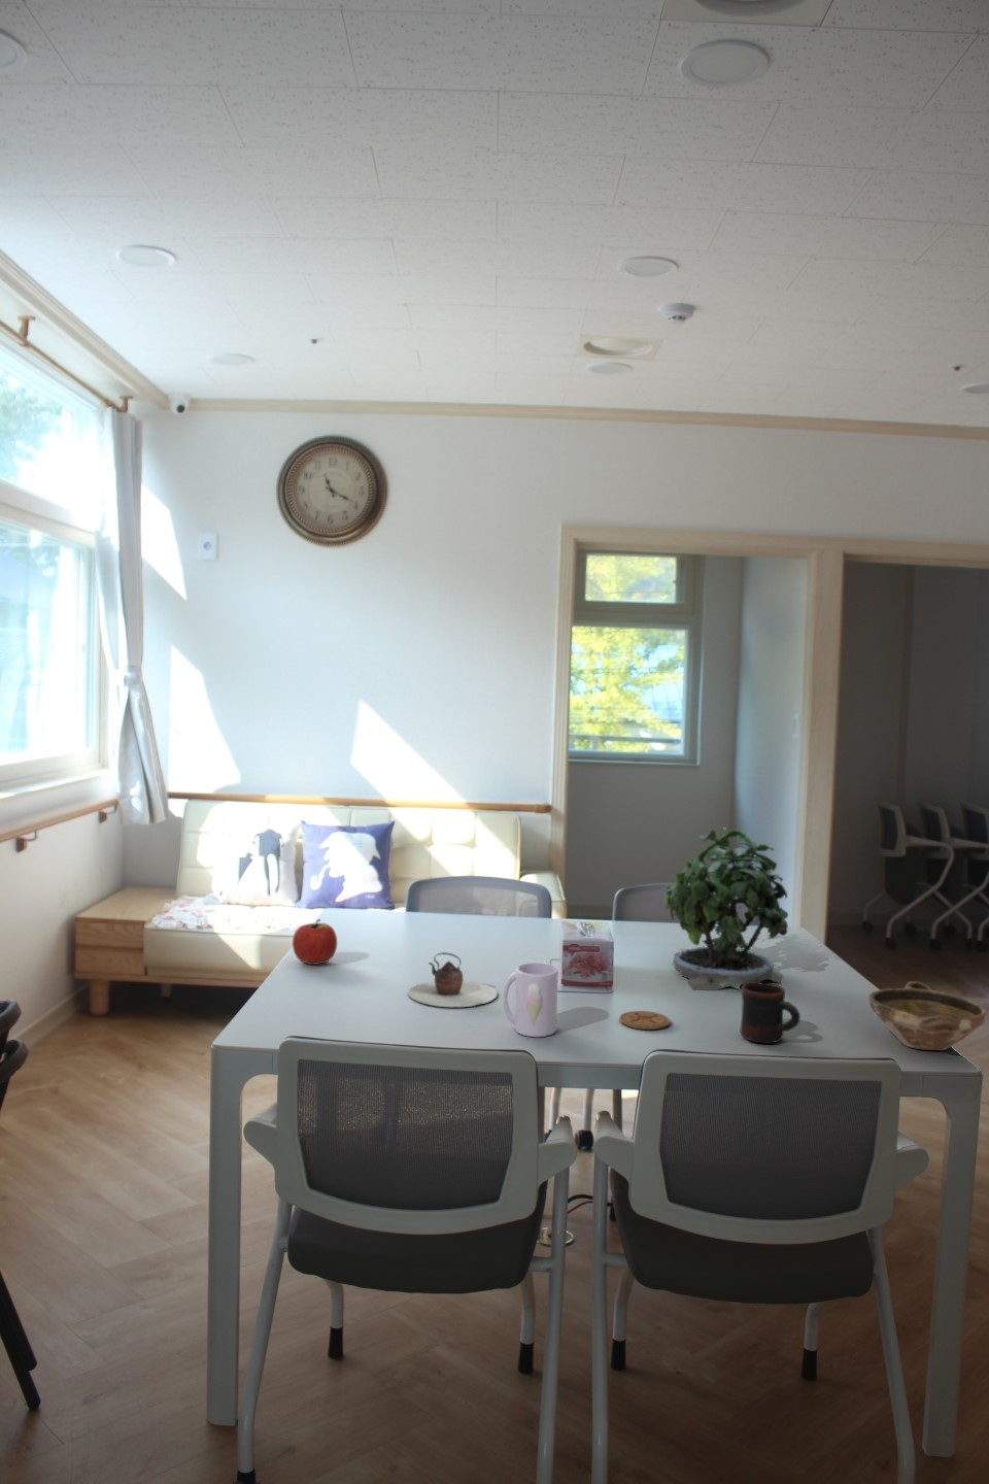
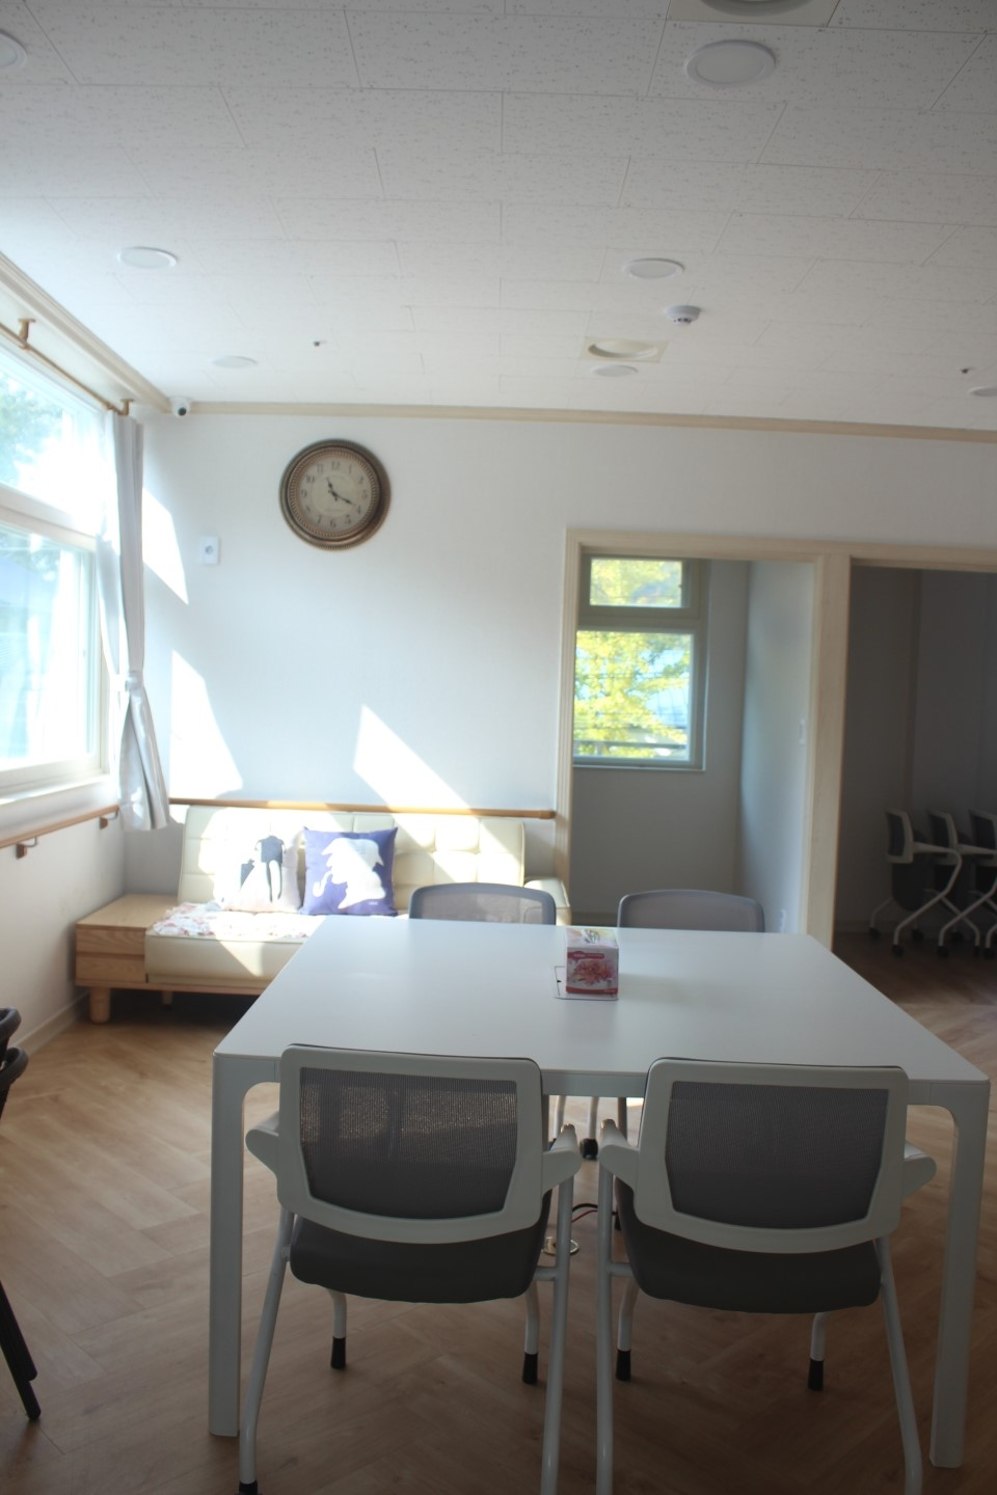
- mug (530, 998)
- apple (315, 941)
- mug (770, 1015)
- coaster (644, 1019)
- bowl (925, 1019)
- teapot (453, 973)
- potted plant (725, 899)
